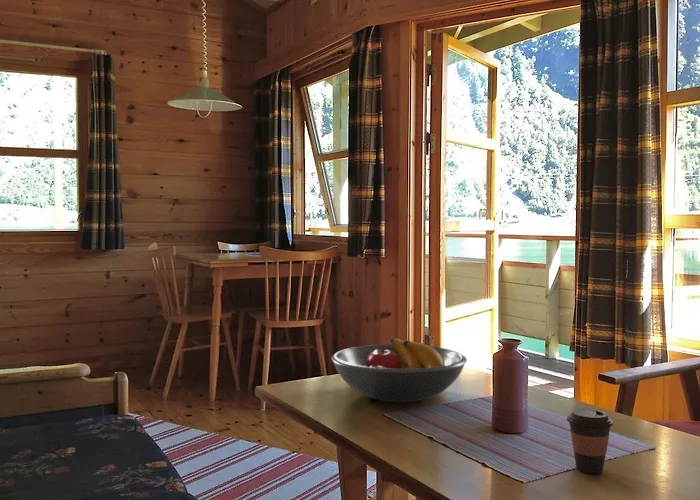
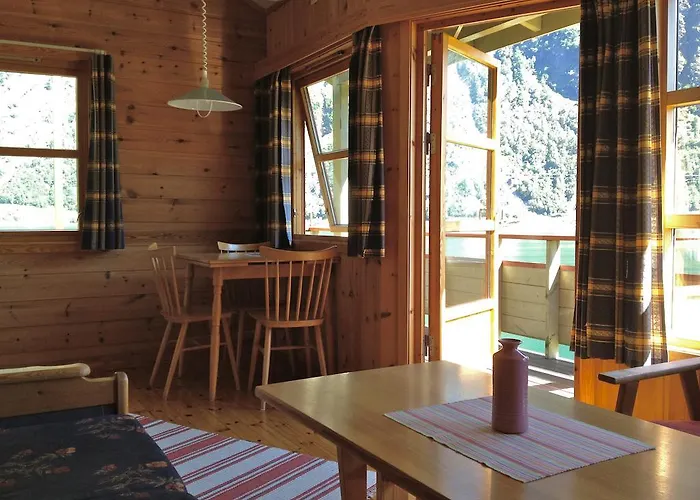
- fruit bowl (398, 370)
- coffee cup (589, 441)
